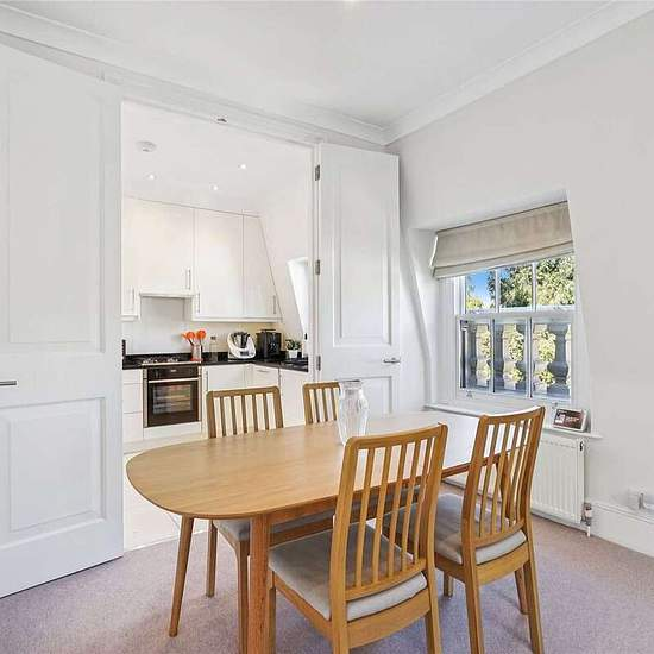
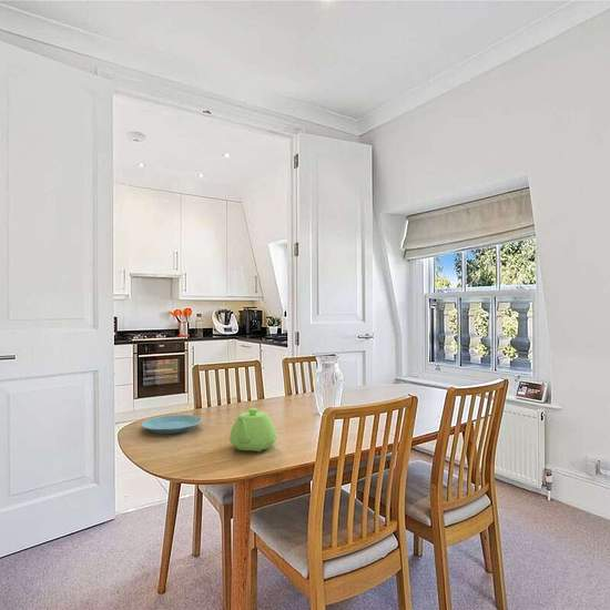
+ plate (172, 424)
+ teapot (252, 428)
